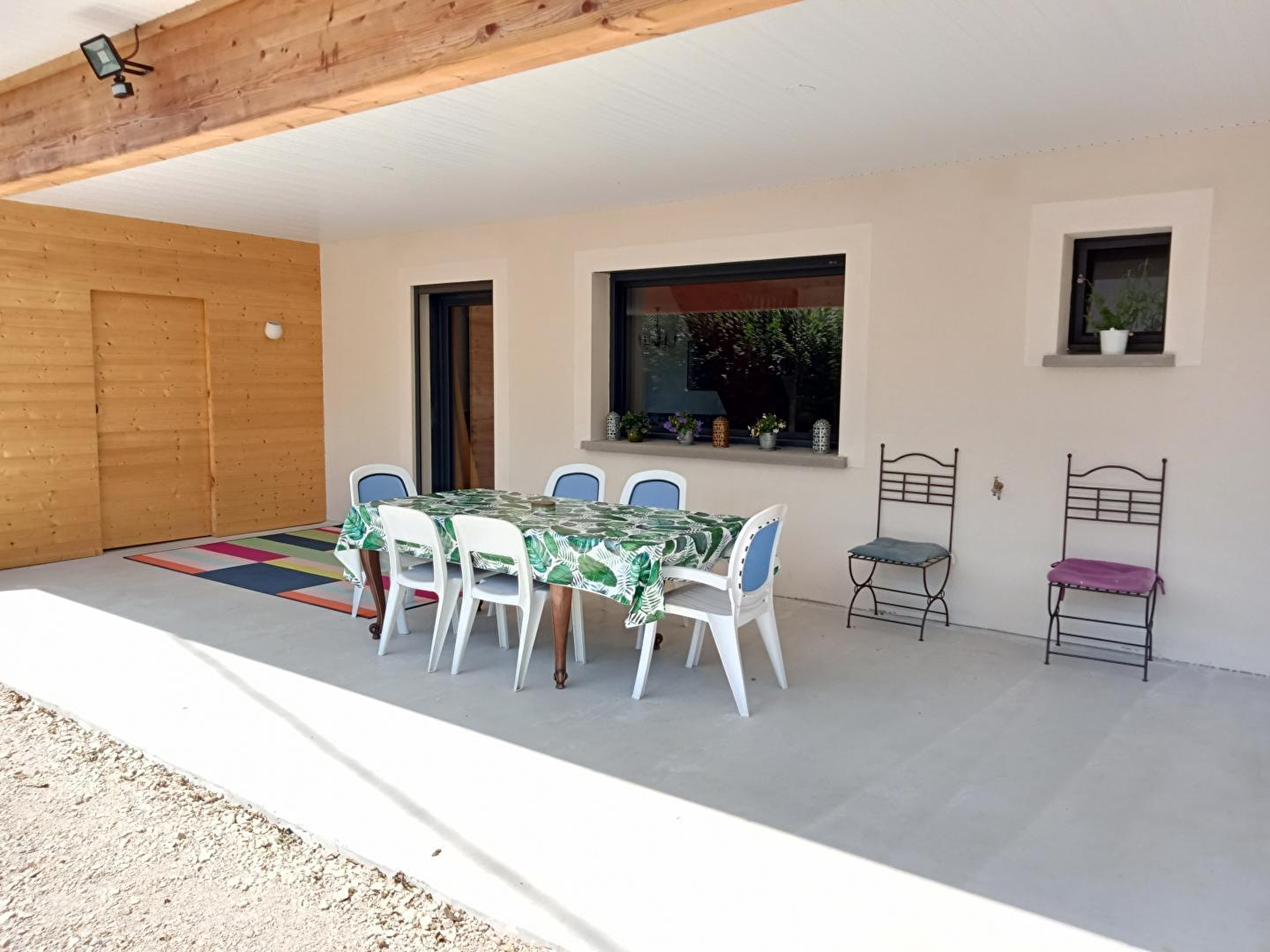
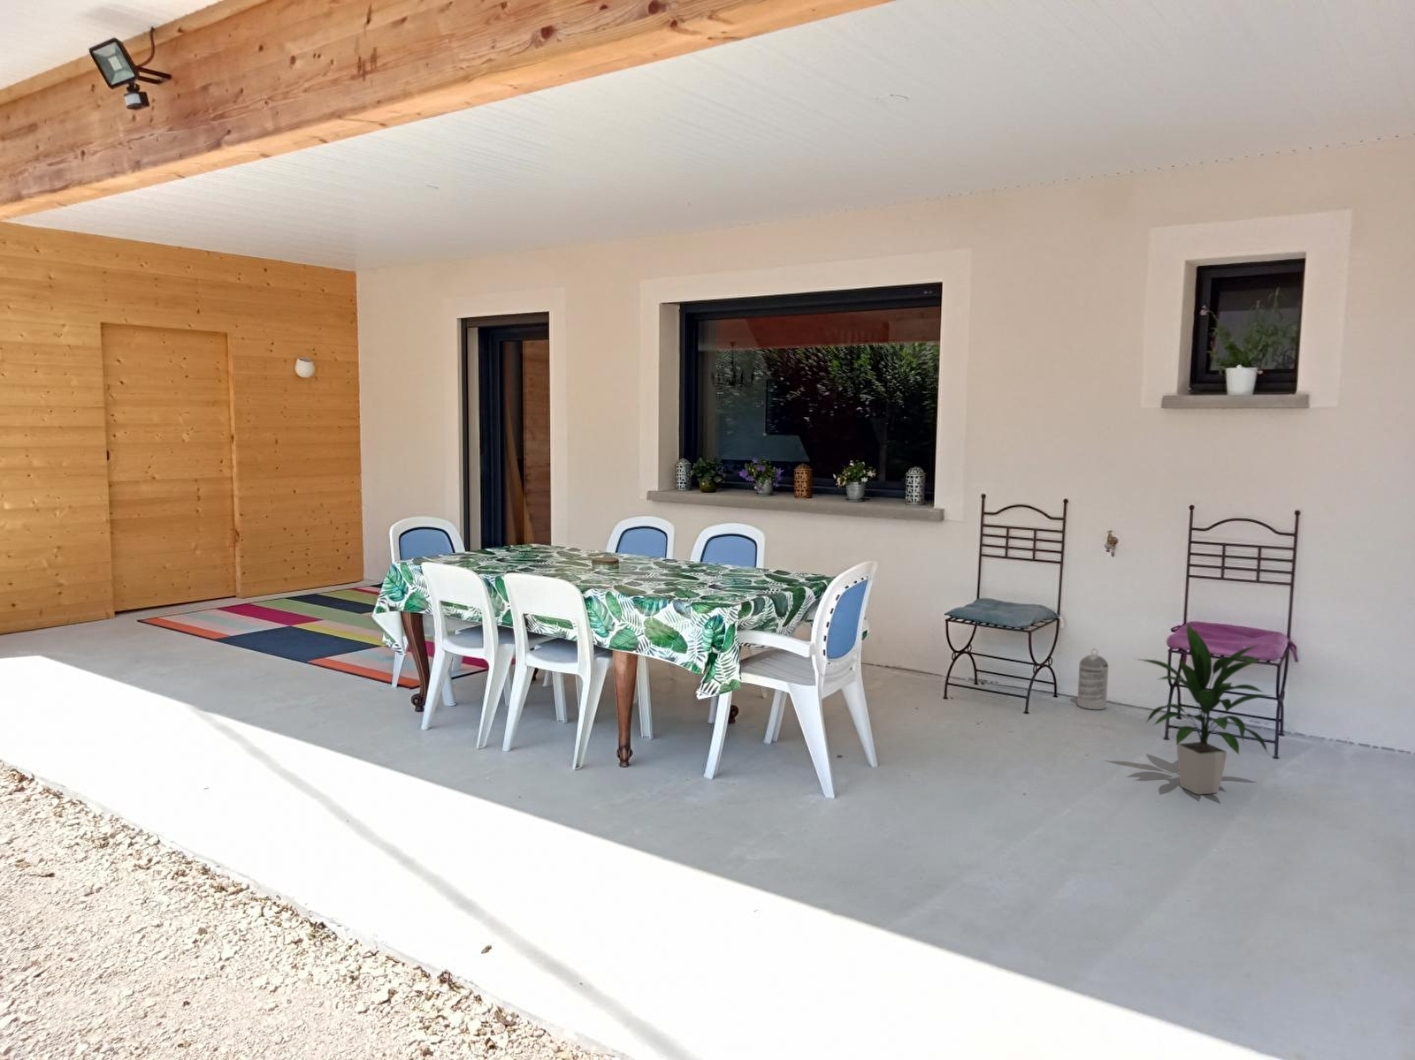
+ lantern (1093, 677)
+ indoor plant (1210, 710)
